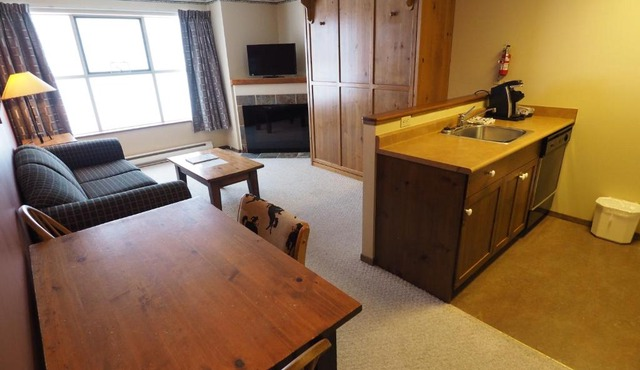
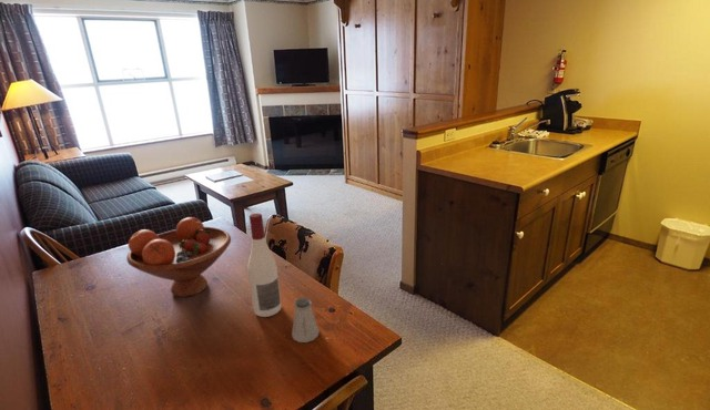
+ saltshaker (304, 317)
+ fruit bowl (183, 258)
+ alcohol (262, 264)
